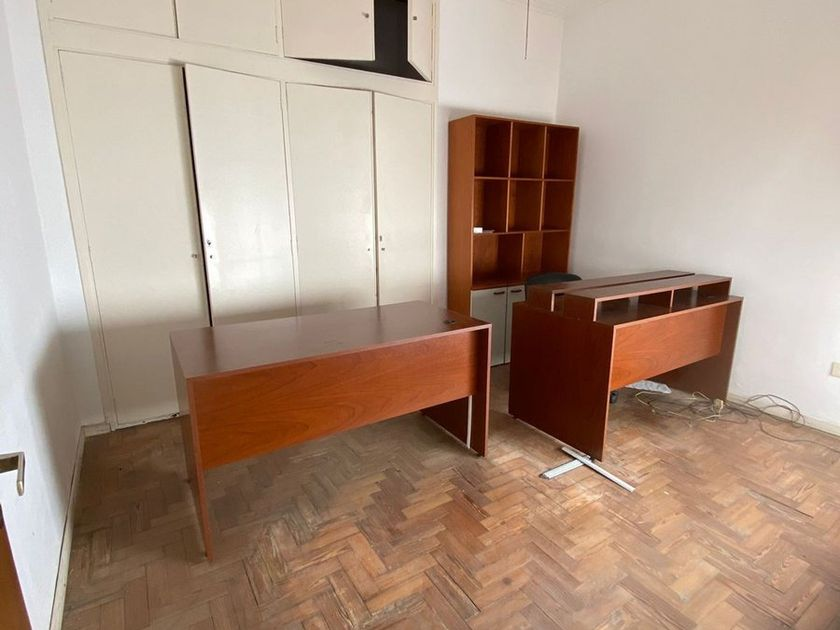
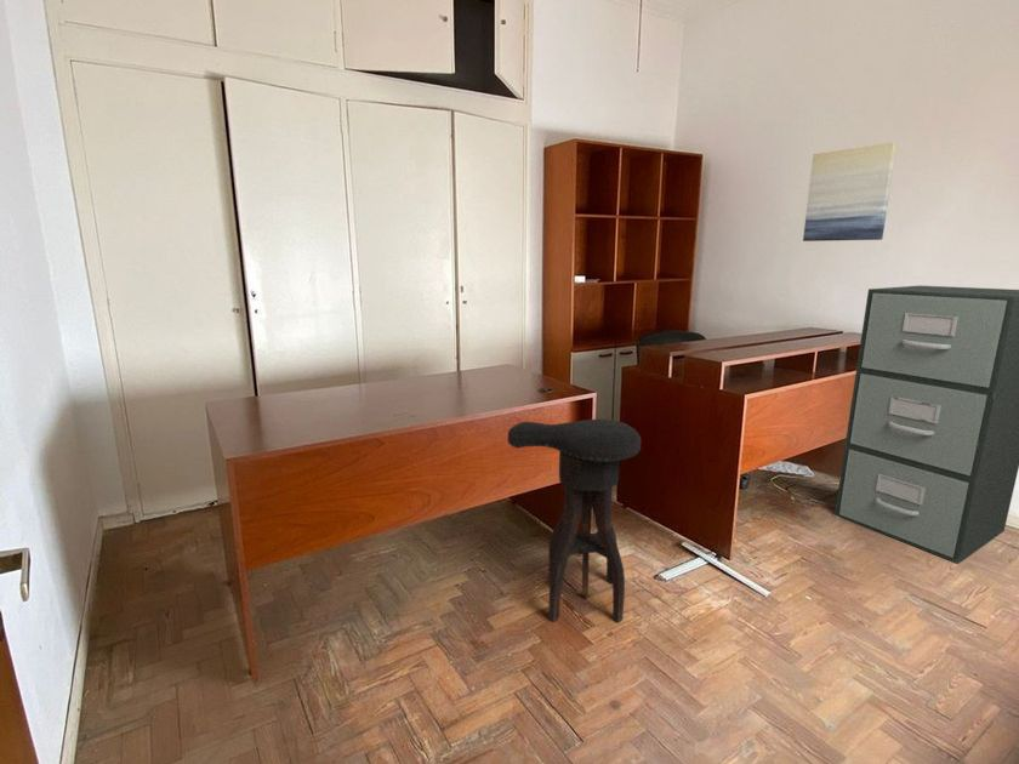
+ filing cabinet (935, 412)
+ wall art (846, 195)
+ stool (574, 512)
